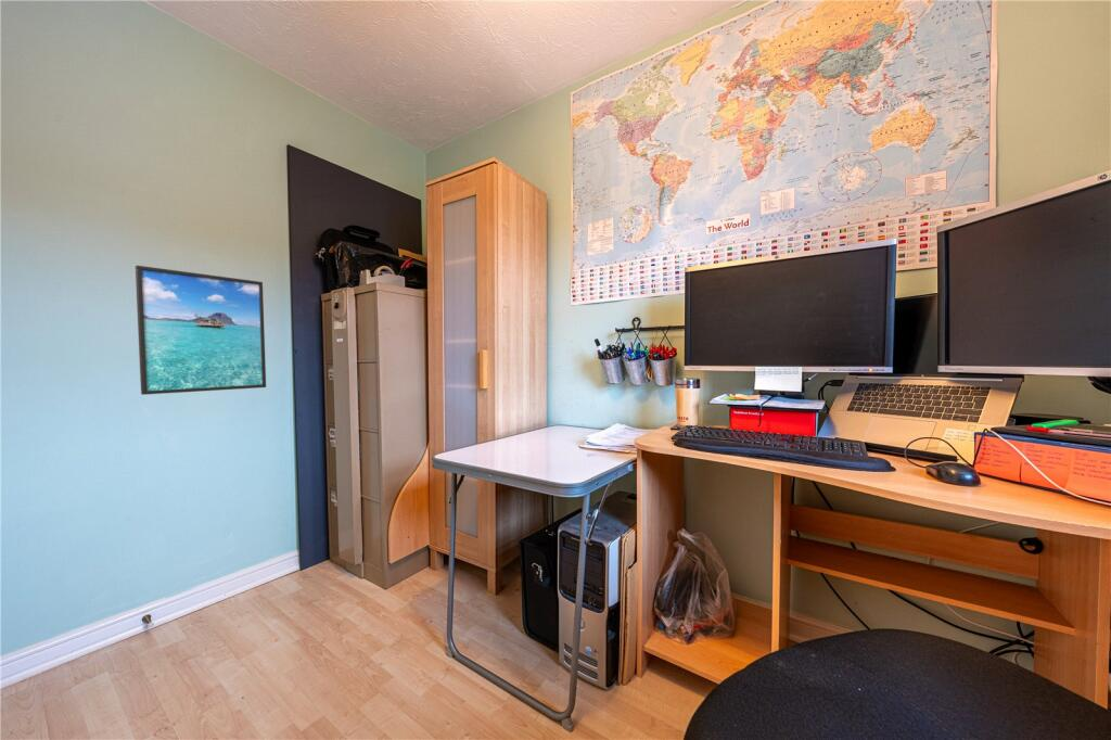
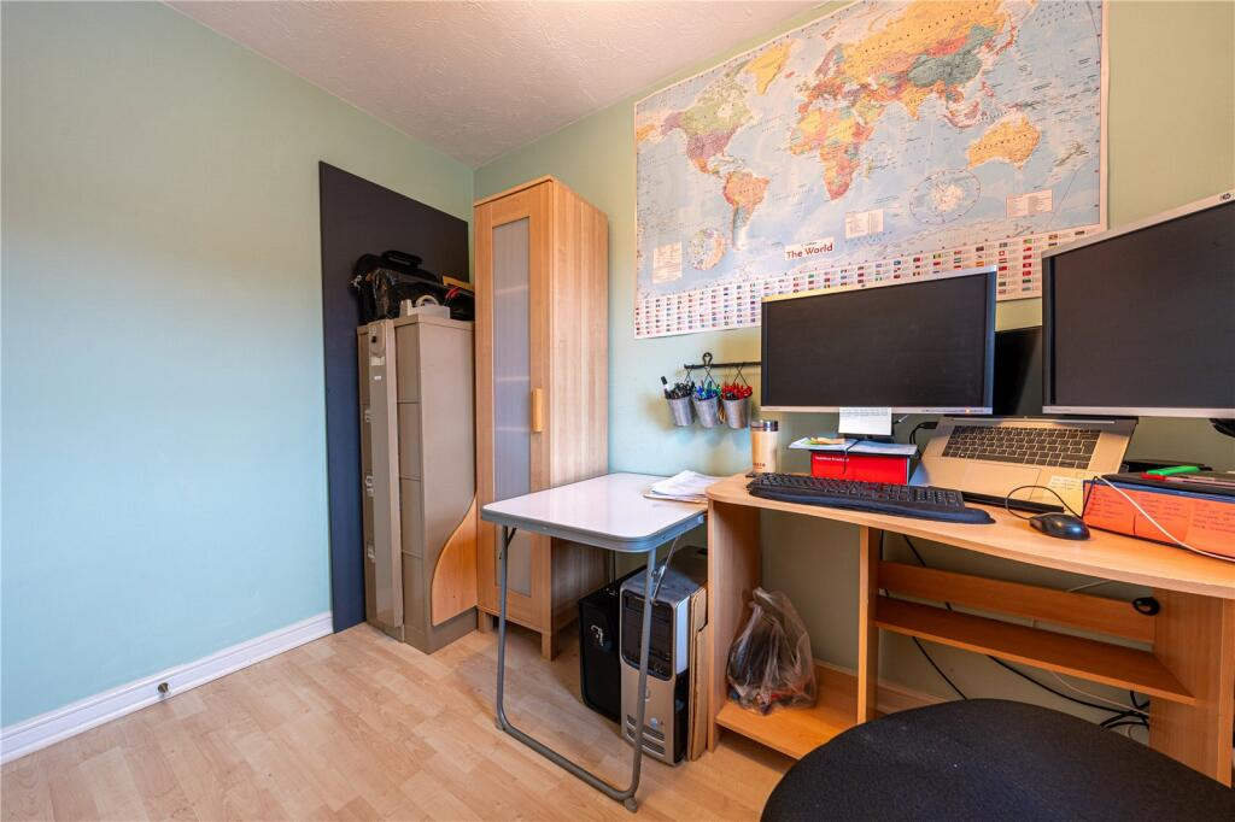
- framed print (207, 332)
